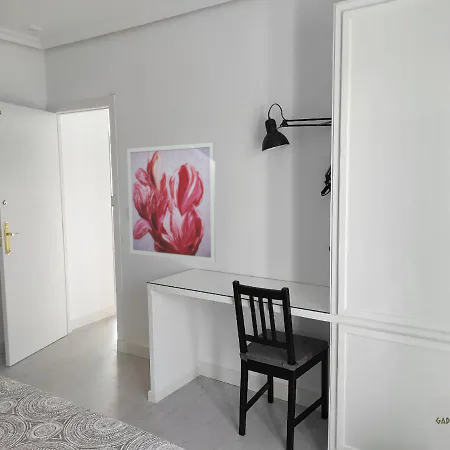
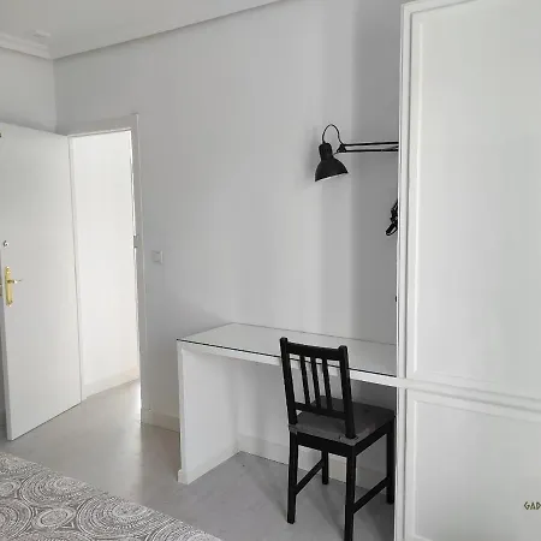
- wall art (169, 202)
